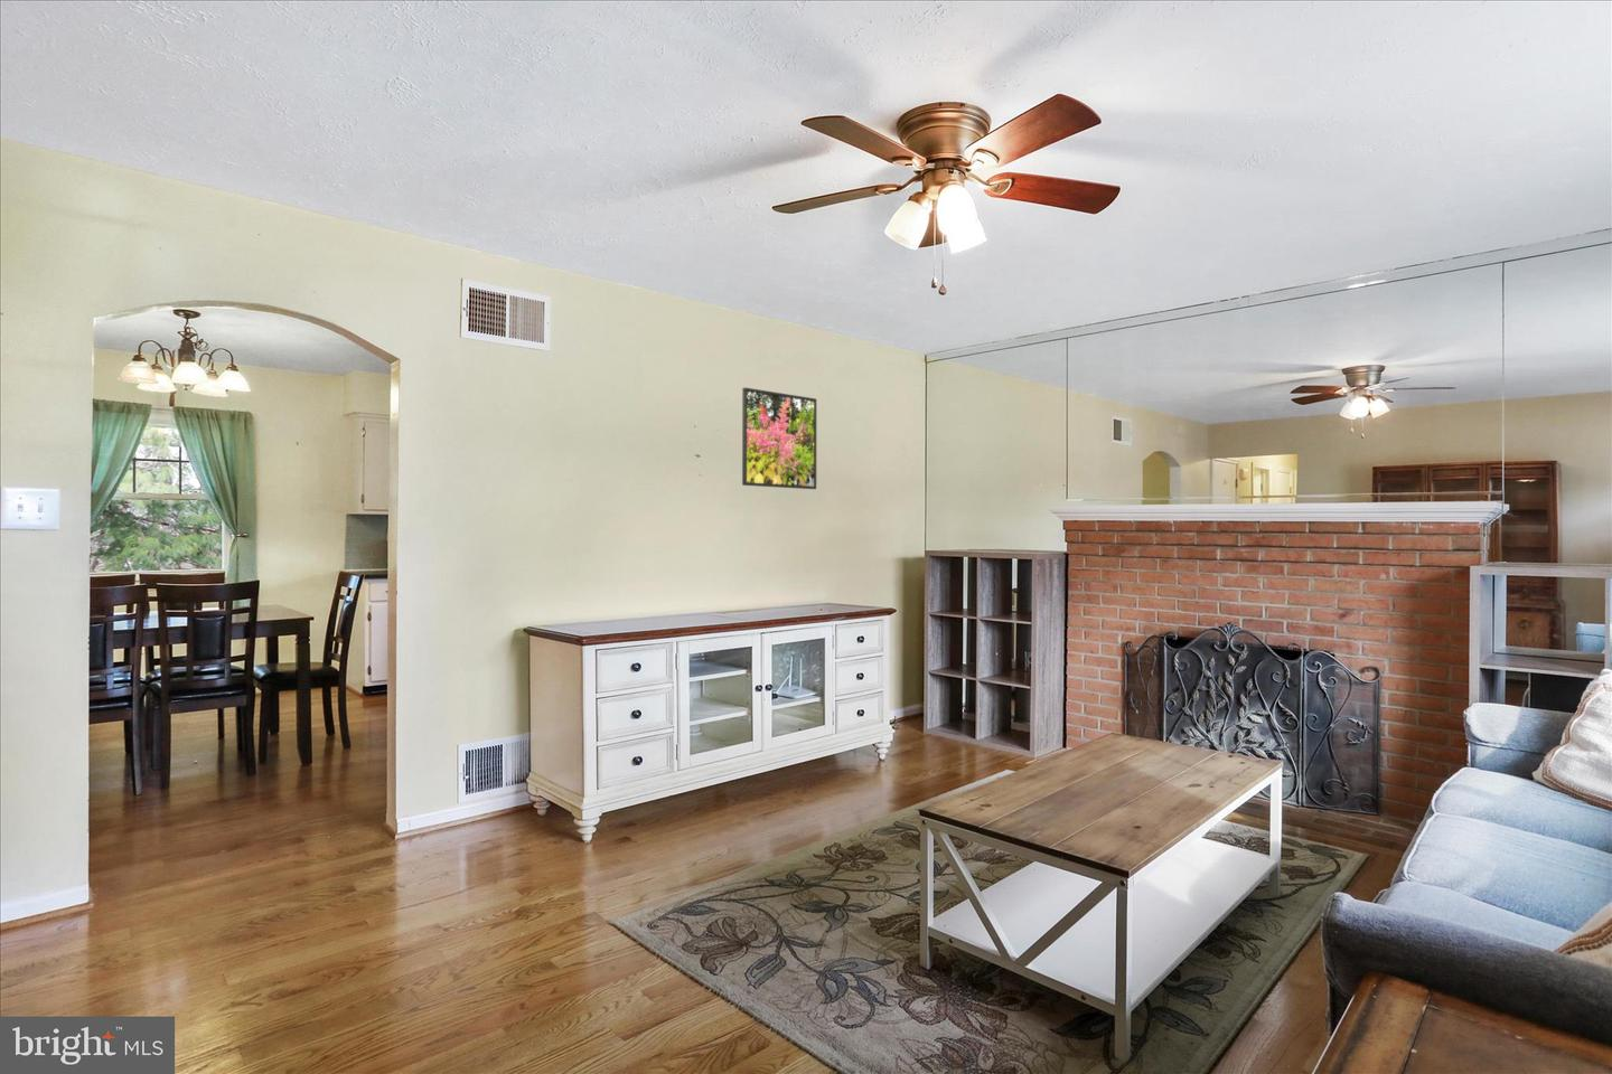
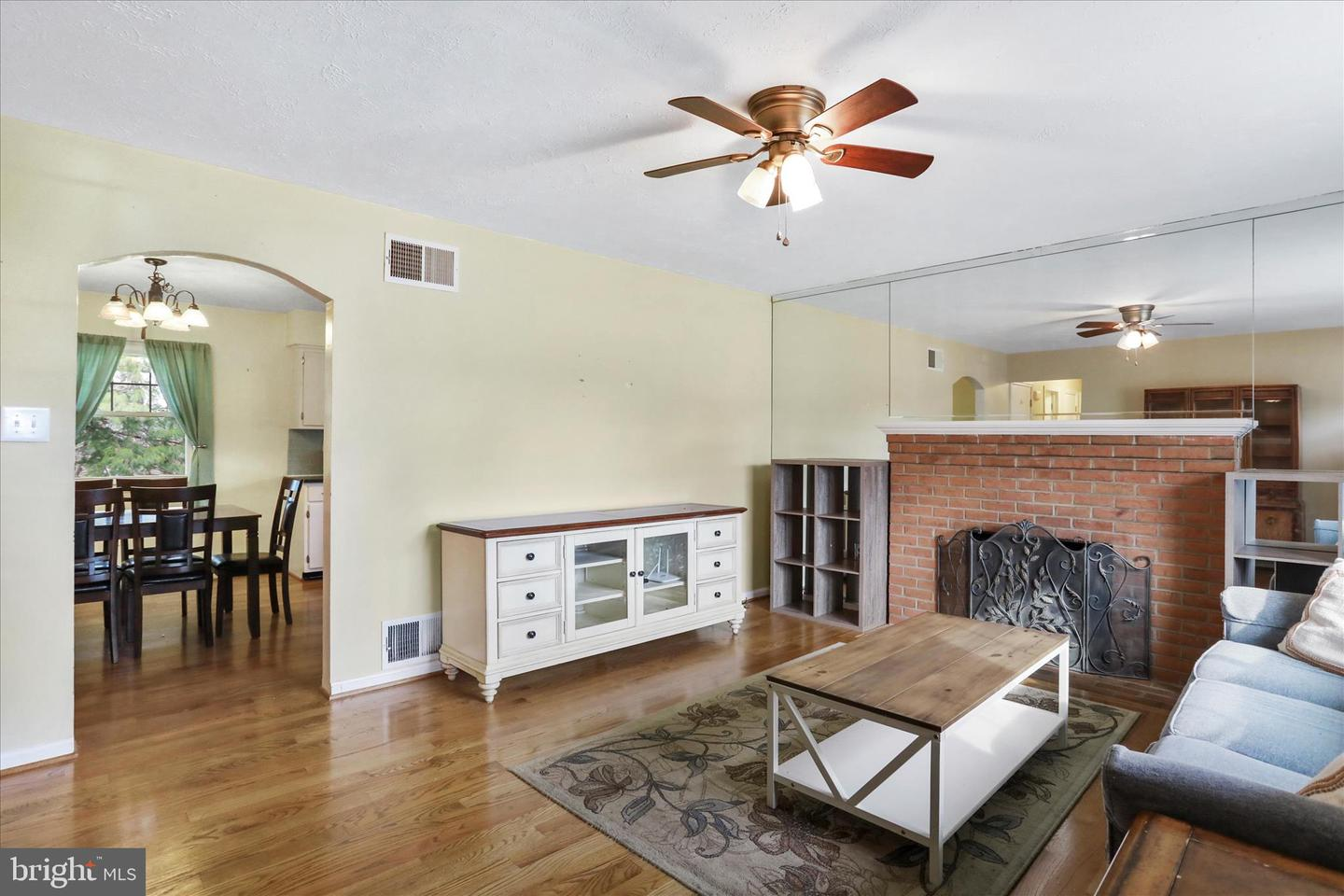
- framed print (781, 440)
